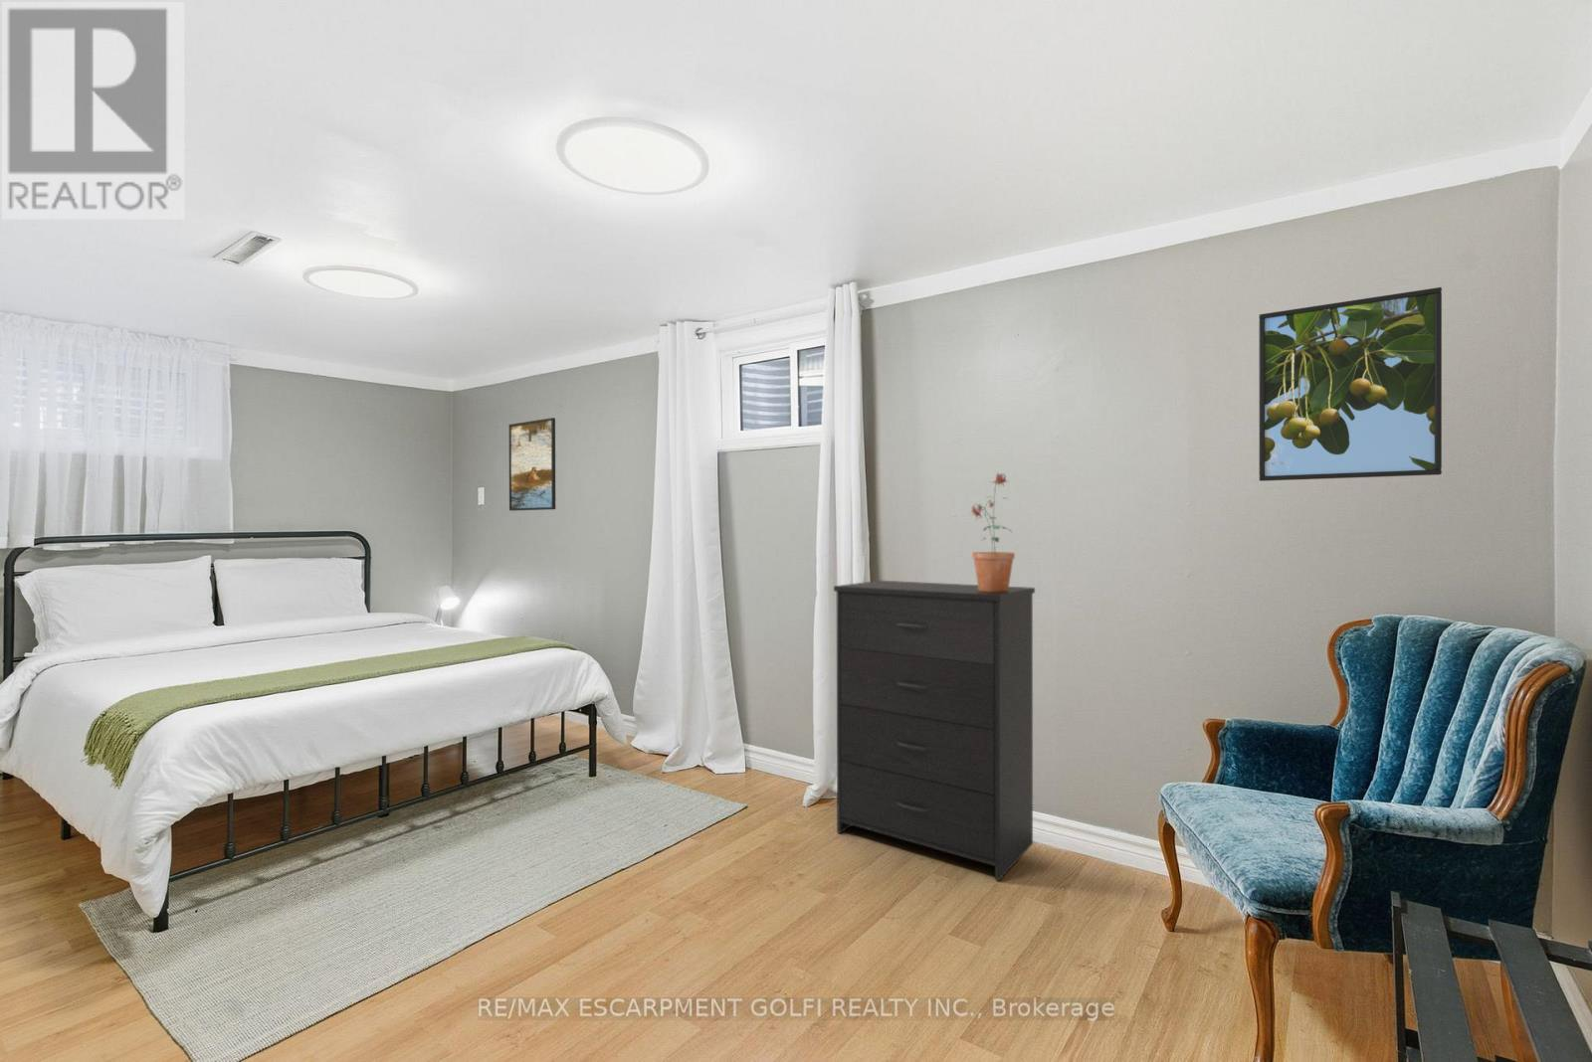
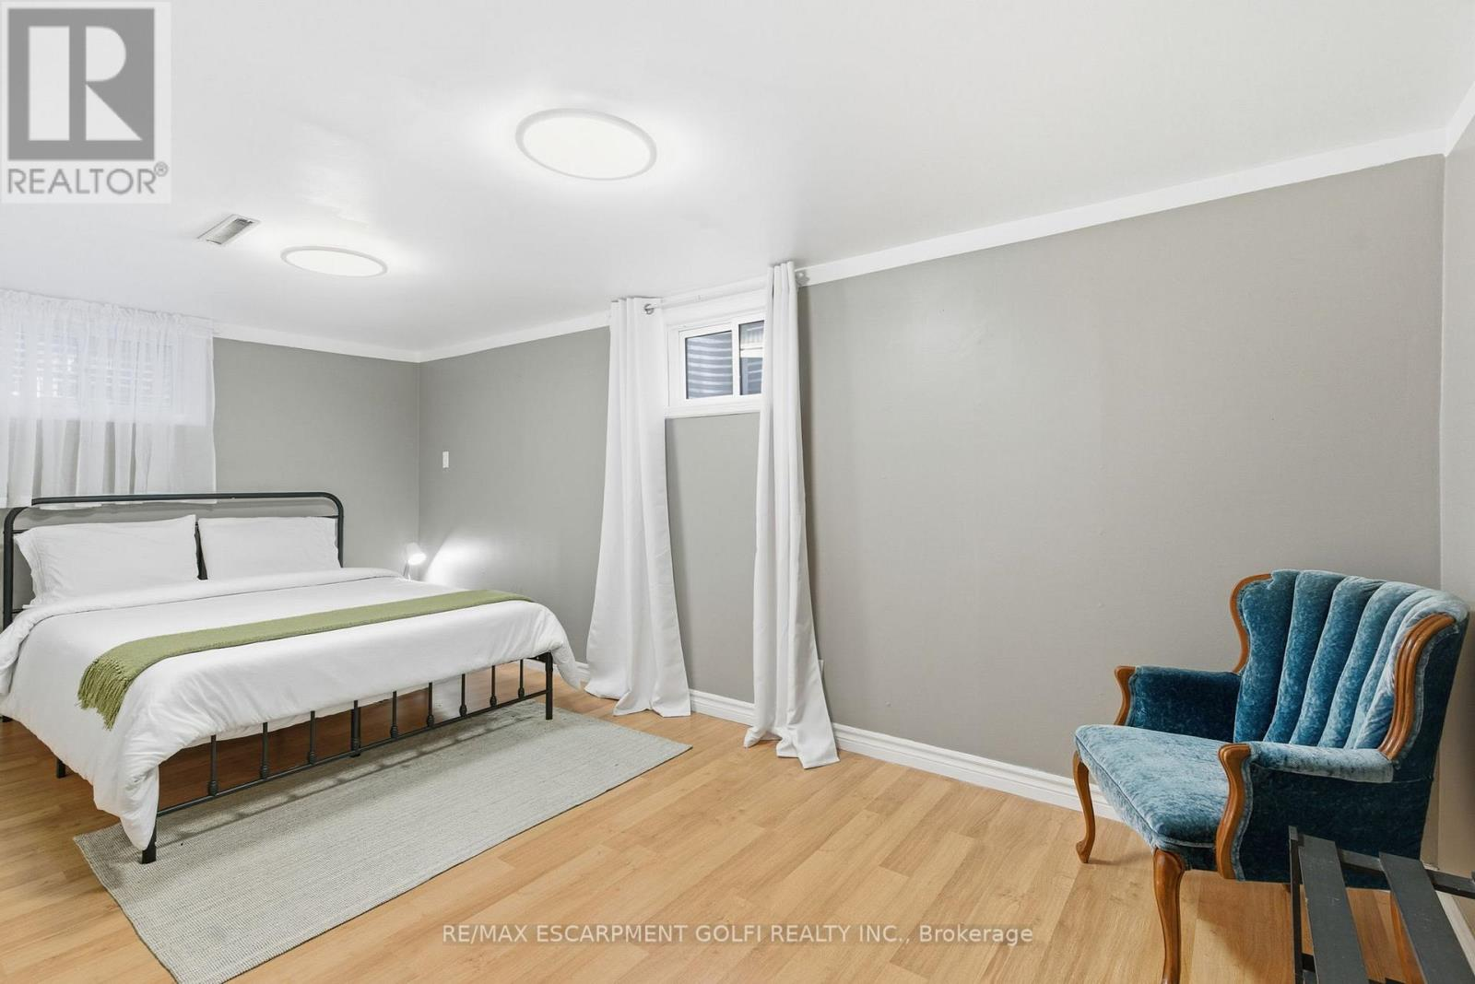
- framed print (1344, 390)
- dresser (932, 712)
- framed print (531, 466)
- potted plant (990, 531)
